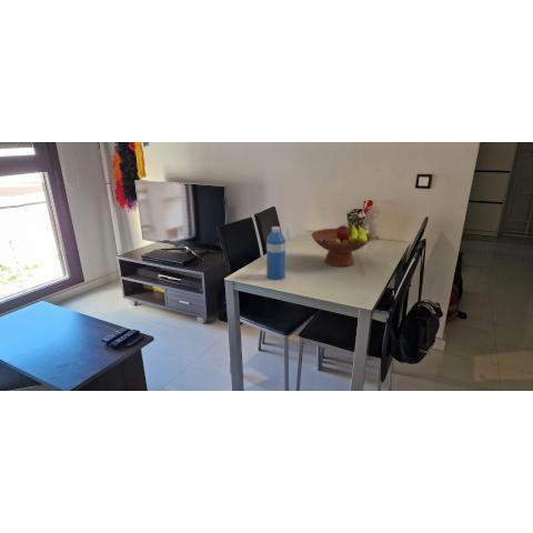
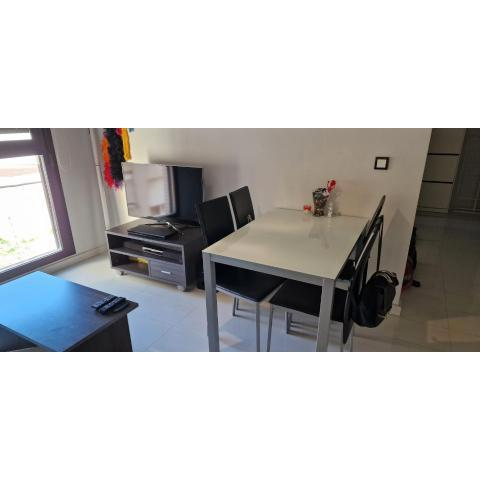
- fruit bowl (340, 243)
- water bottle (275, 252)
